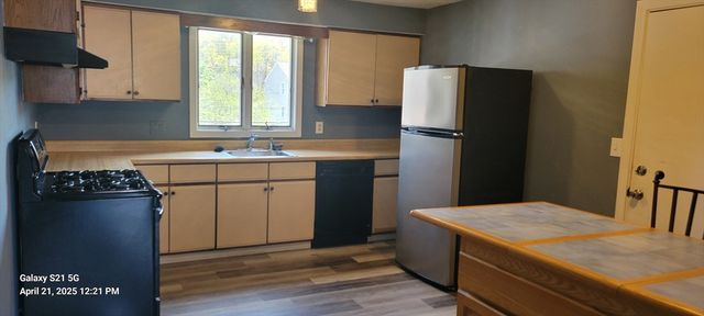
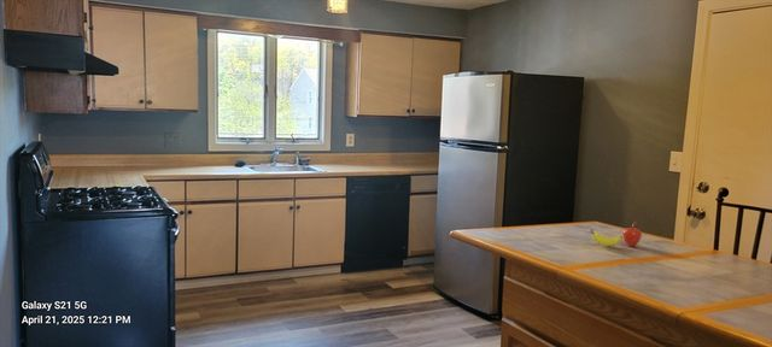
+ fruit (615, 237)
